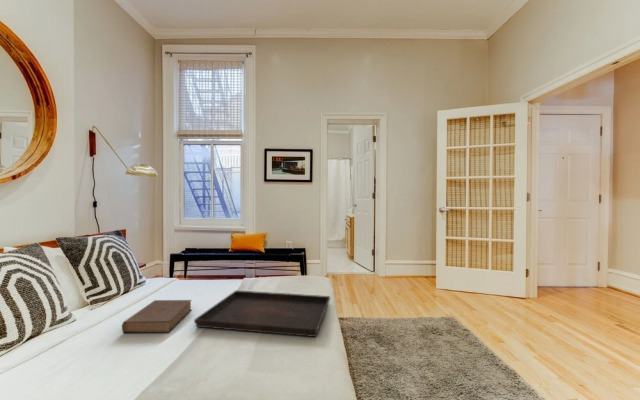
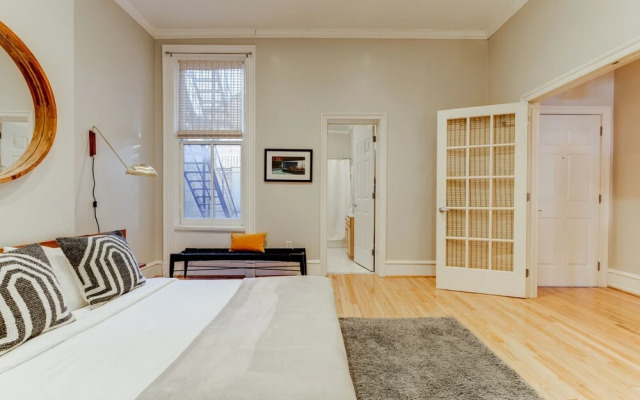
- serving tray (269, 310)
- book (160, 315)
